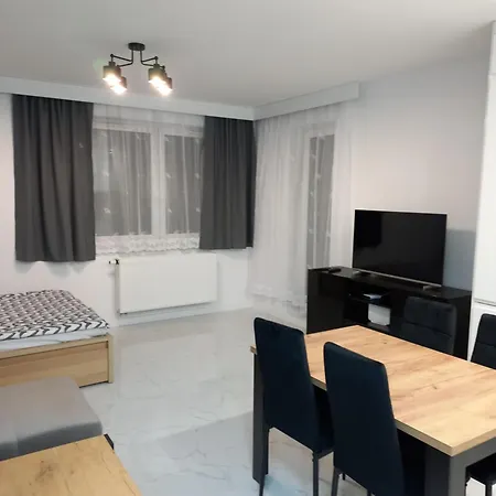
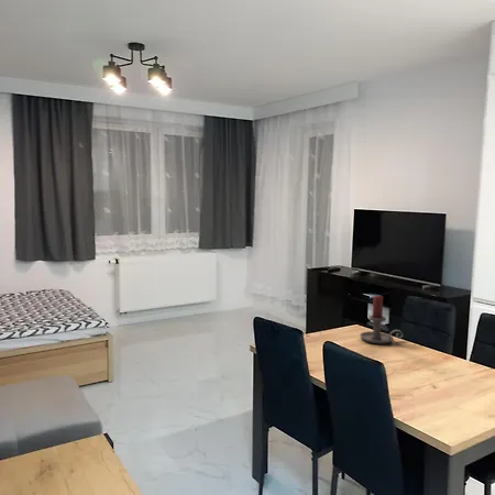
+ candle holder (382, 317)
